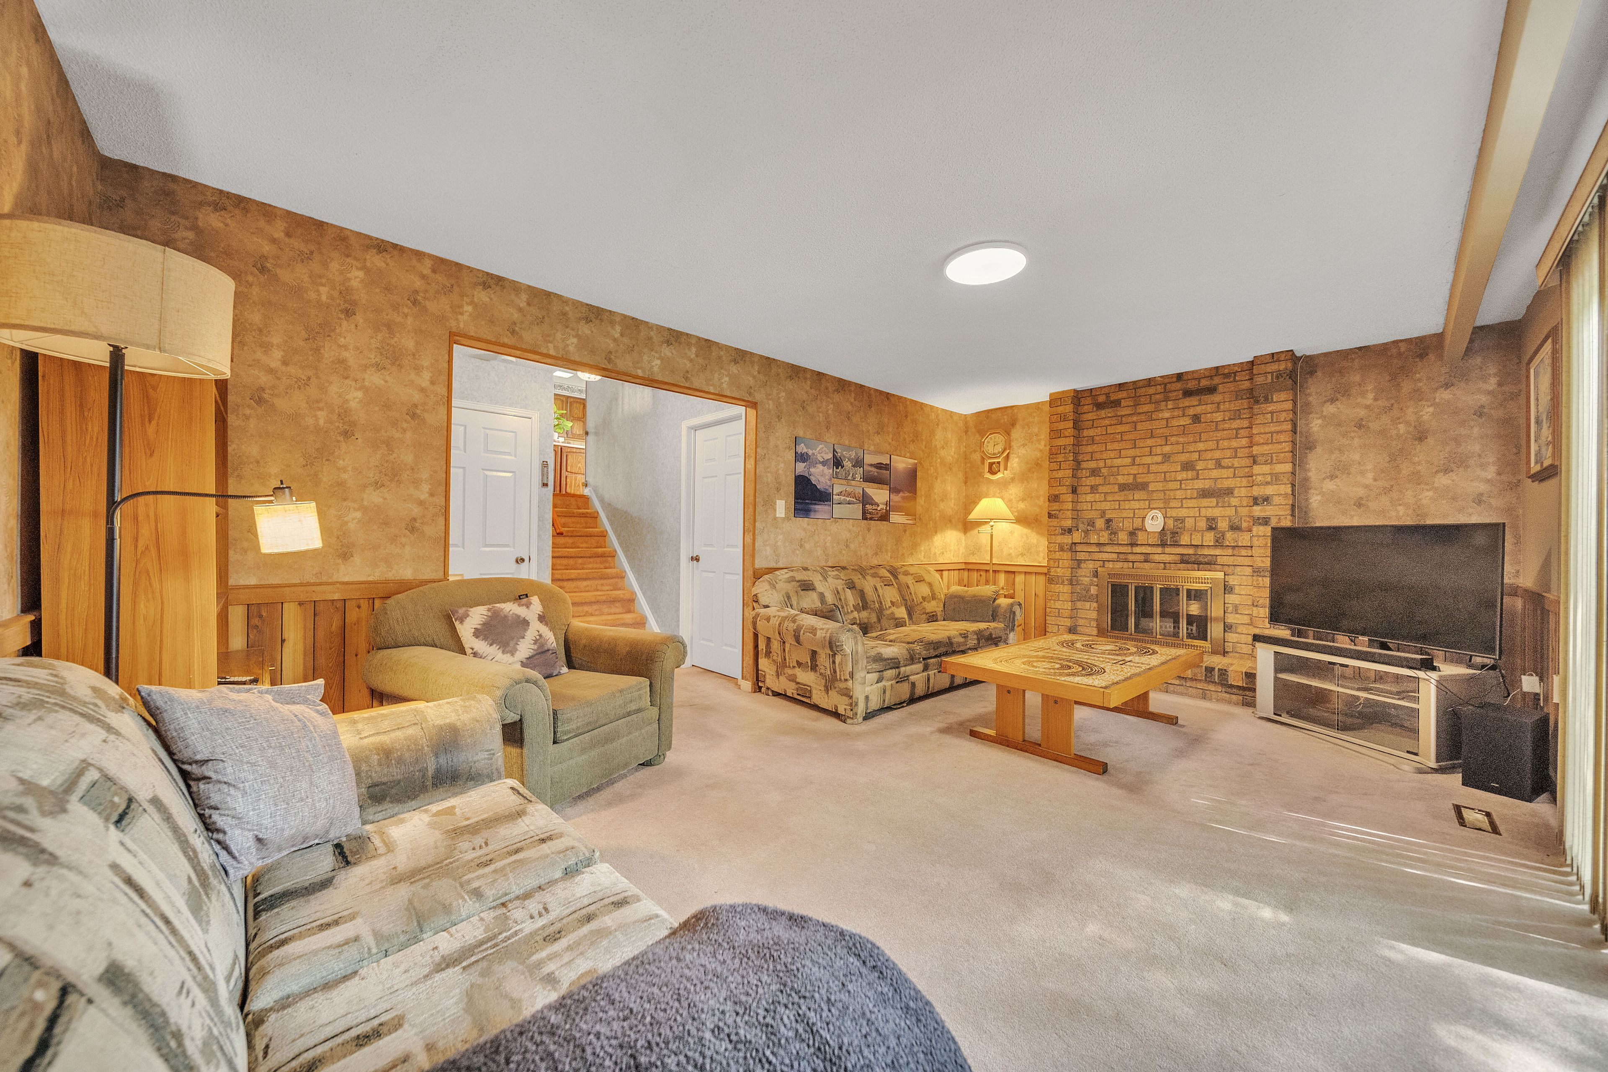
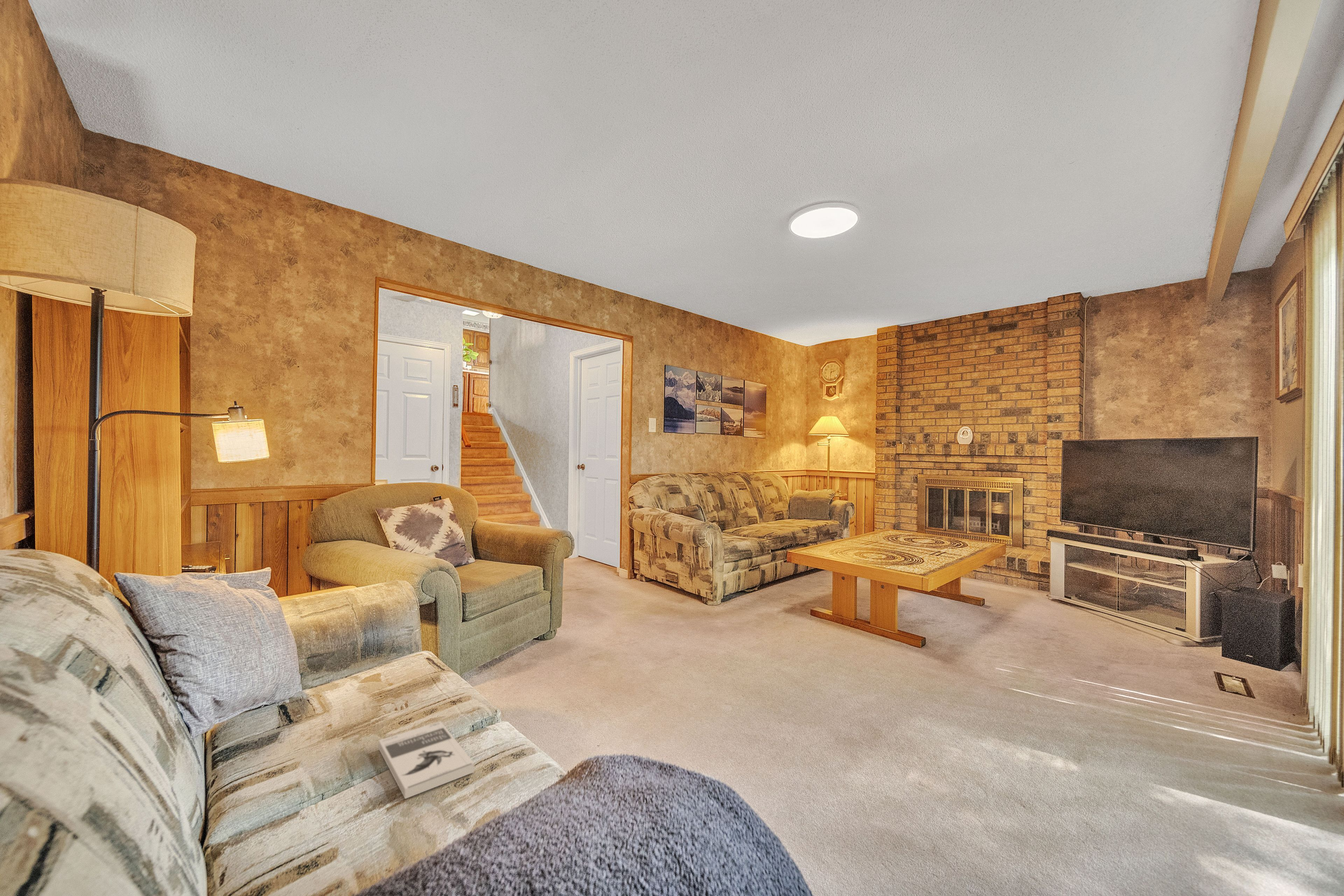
+ book (425, 755)
